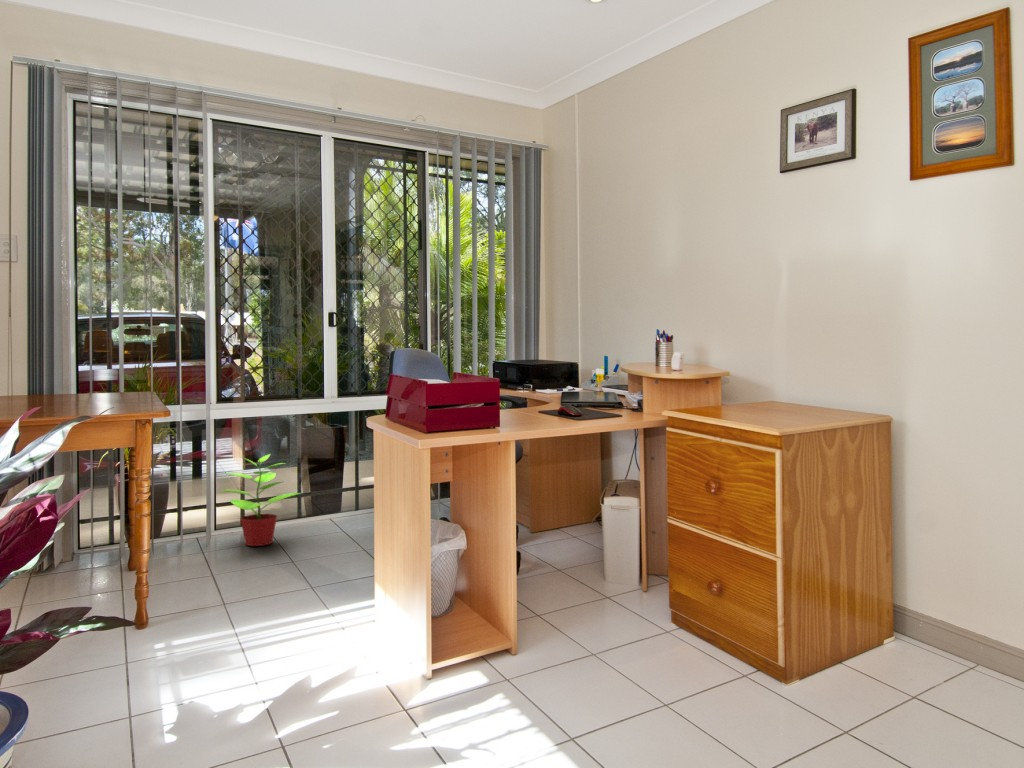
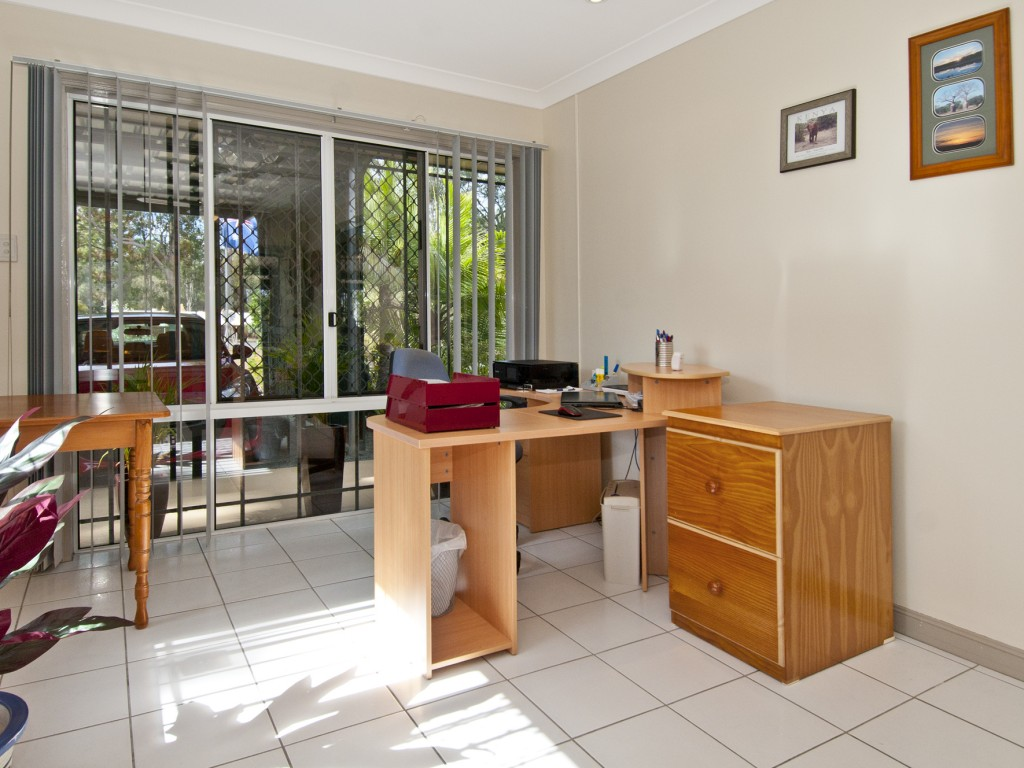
- potted plant (258, 496)
